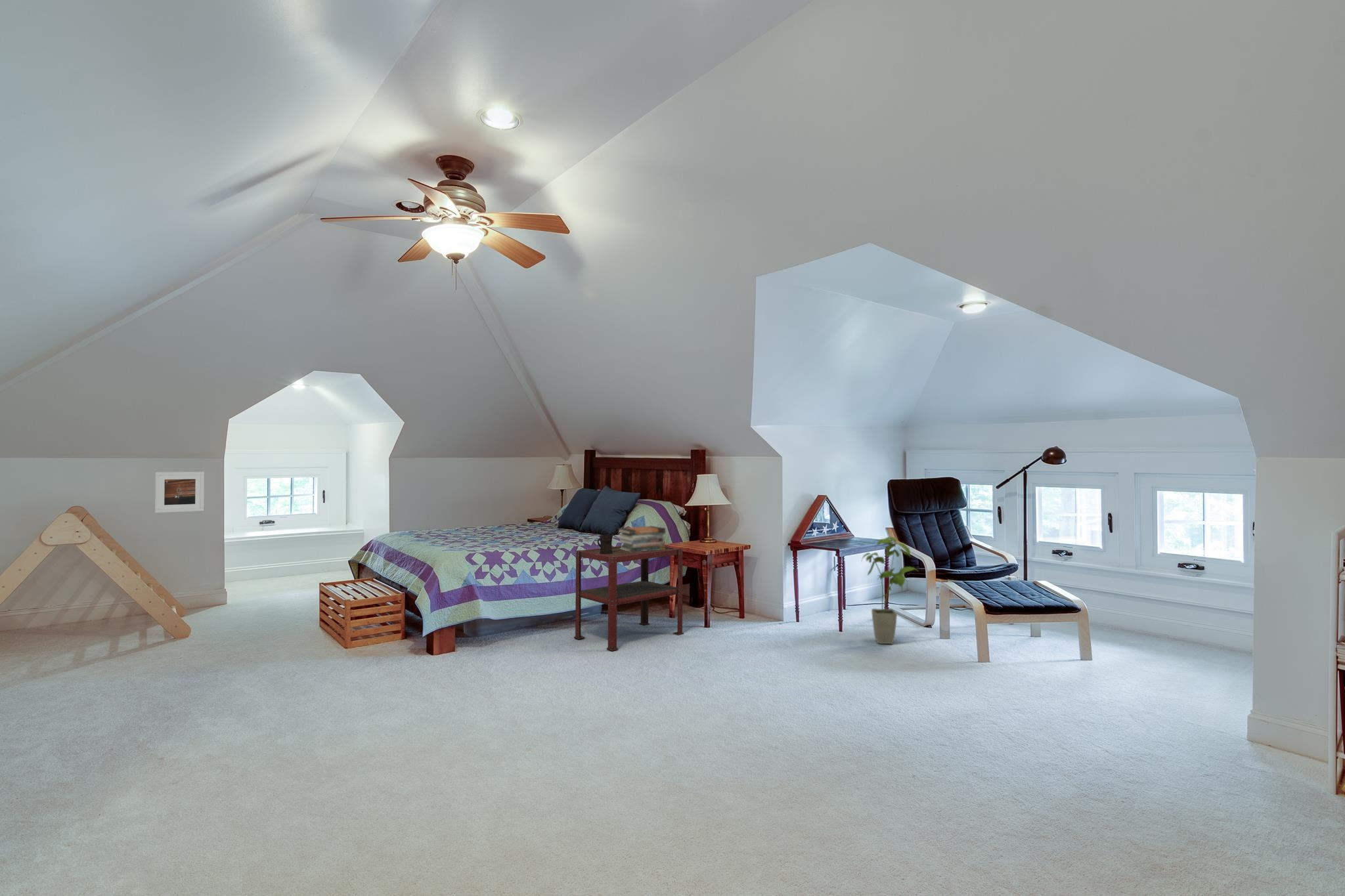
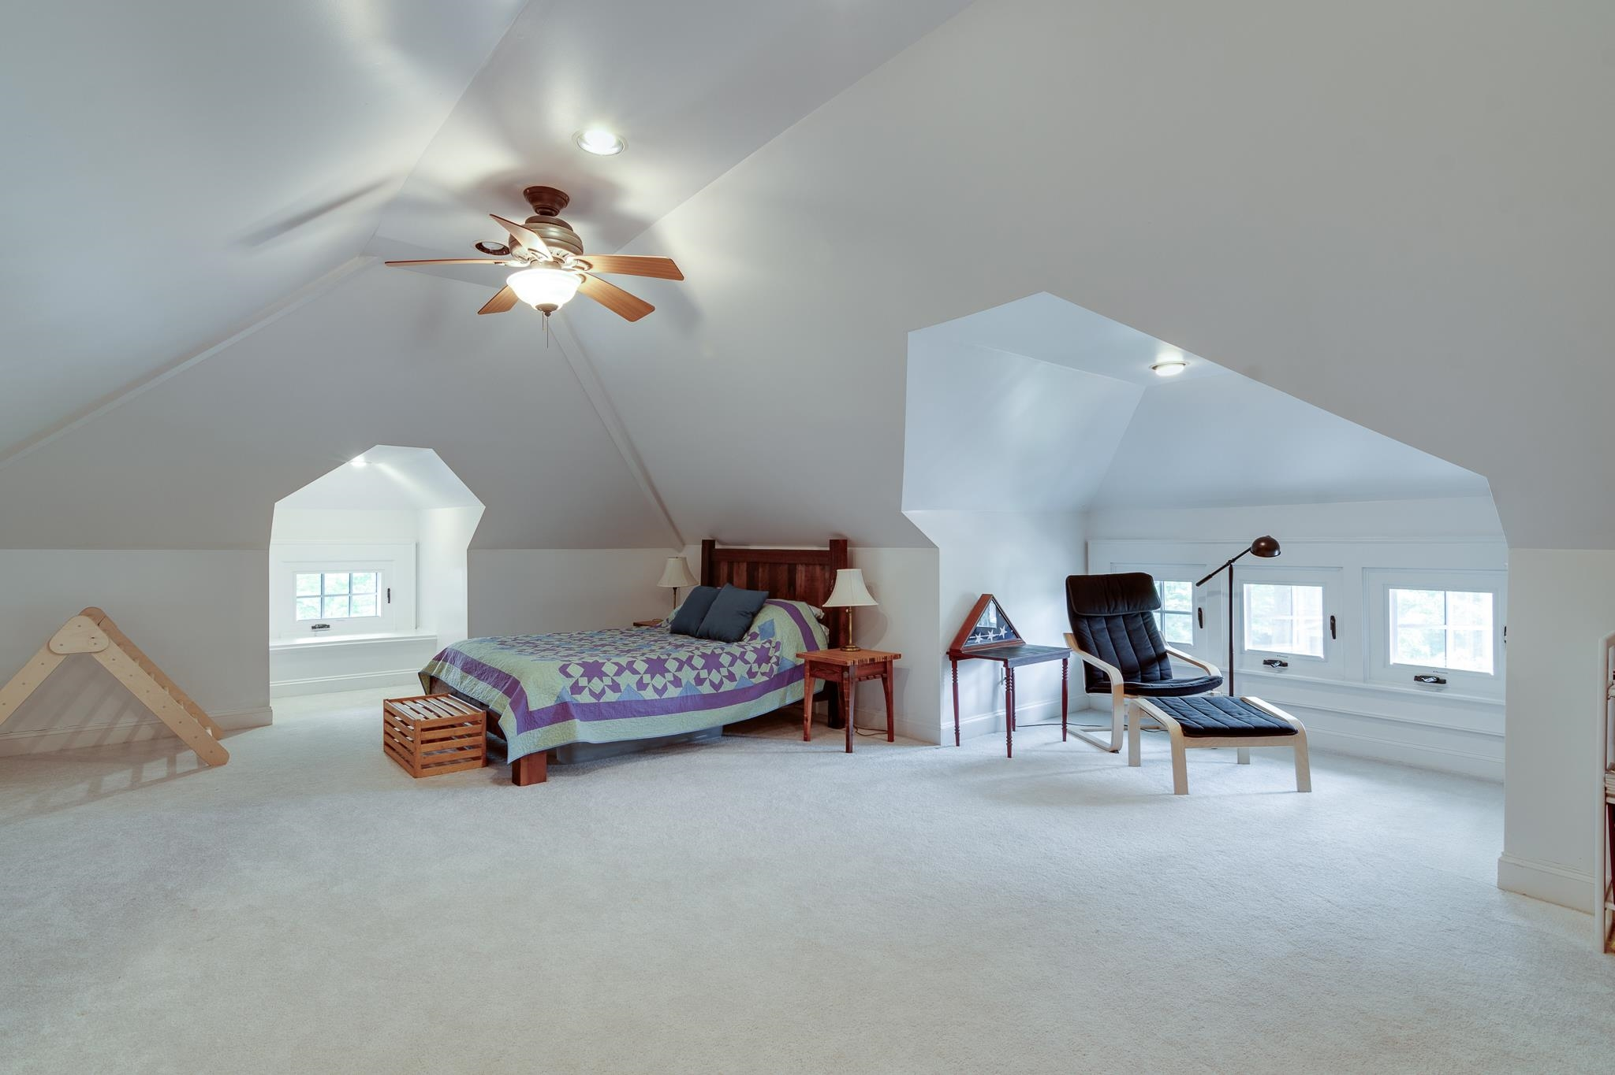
- house plant (891, 589)
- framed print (180, 492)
- side table (629, 593)
- book stack (641, 538)
- mug (605, 543)
